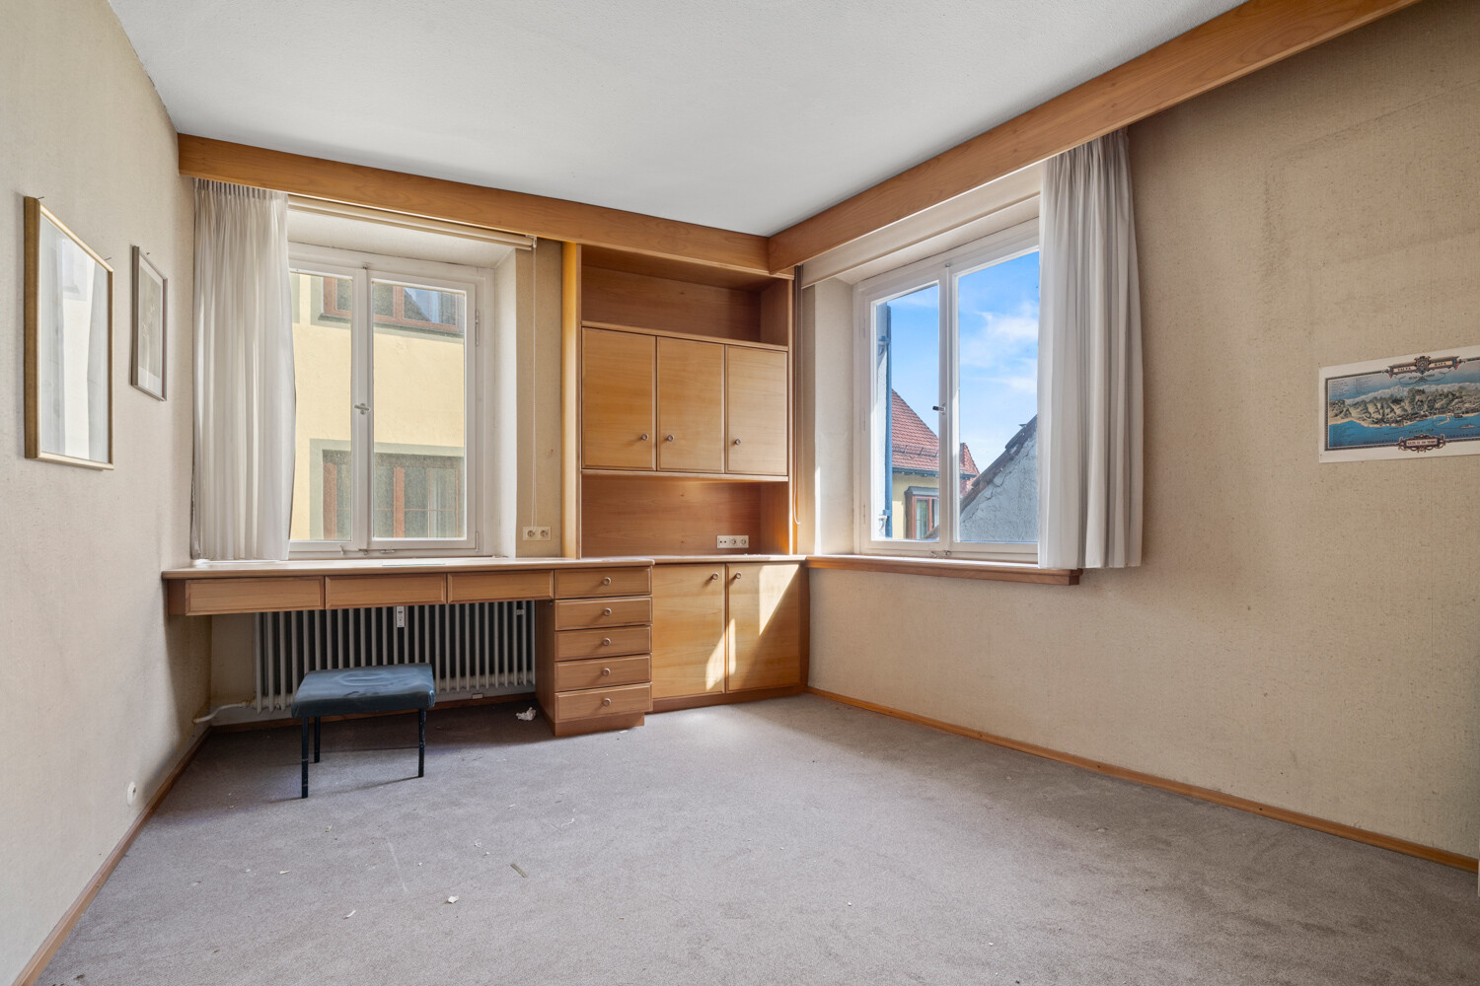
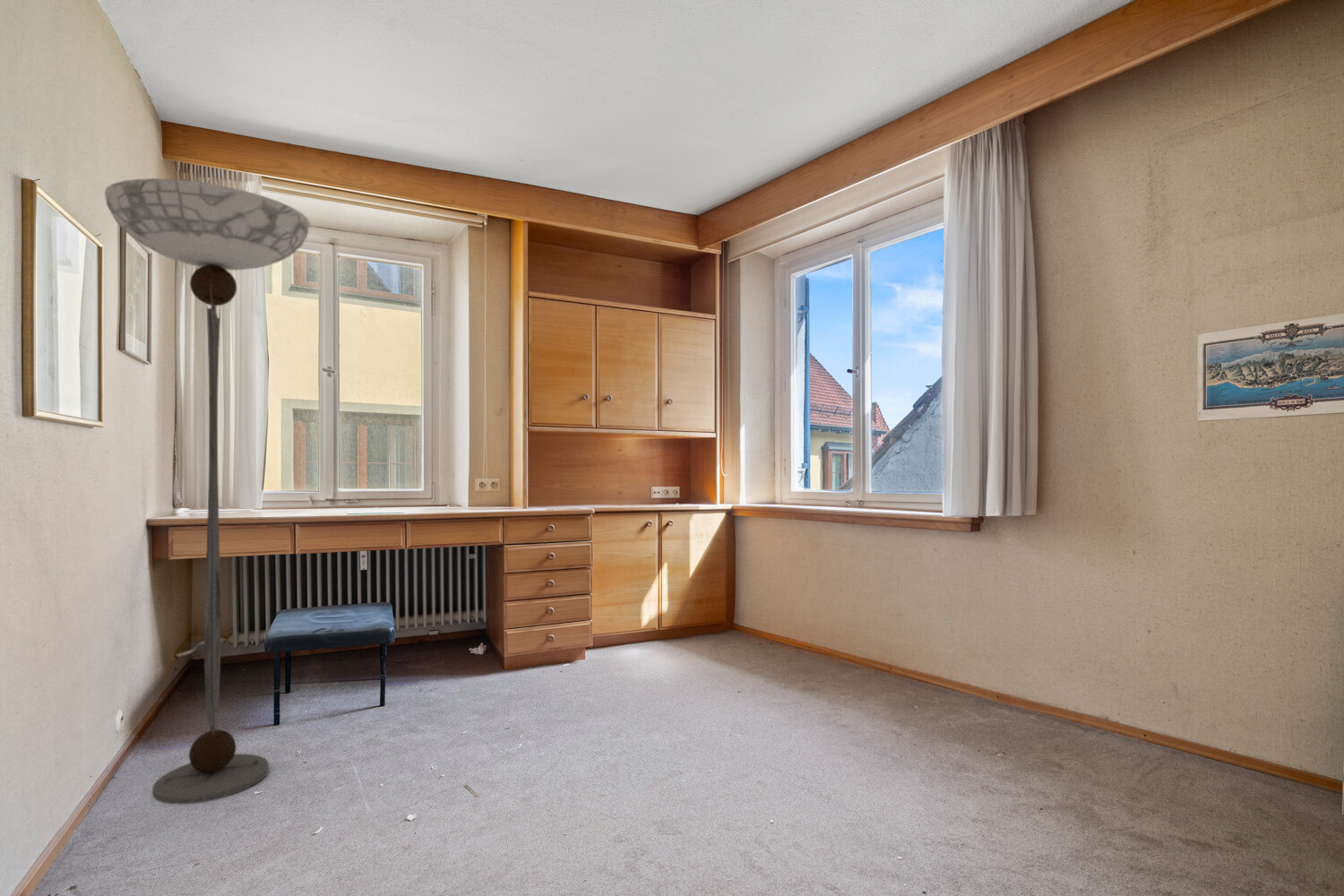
+ floor lamp (213, 495)
